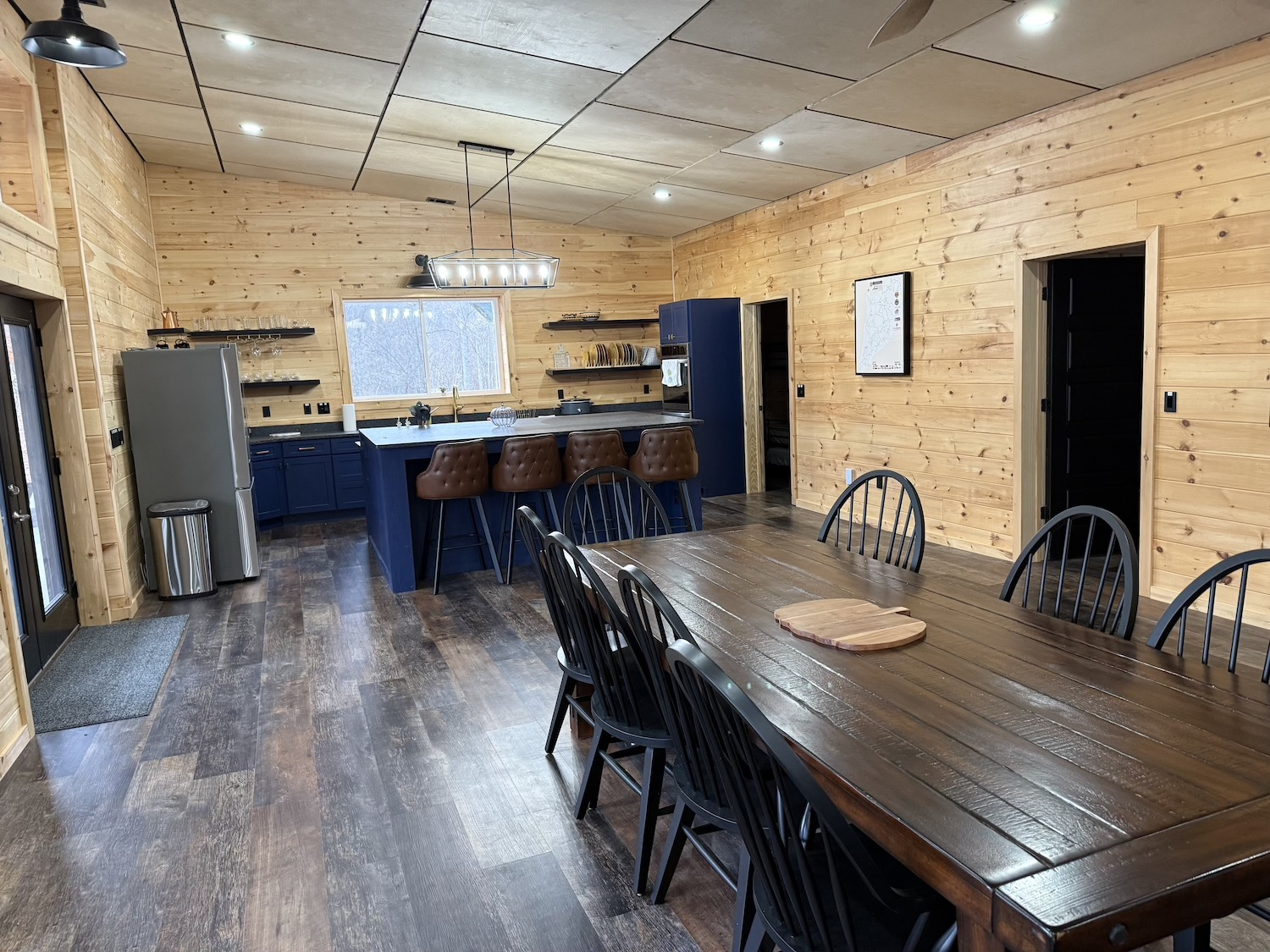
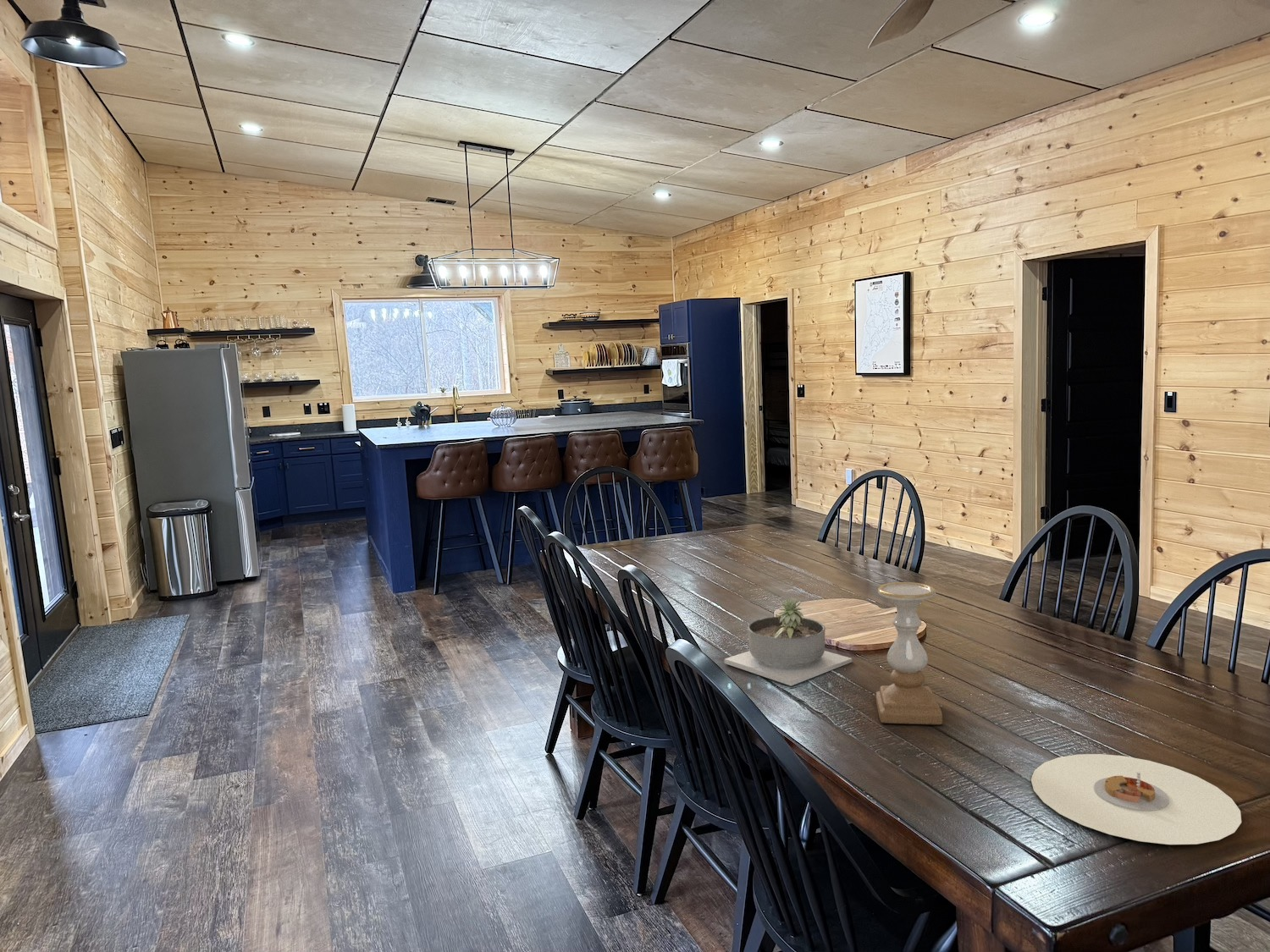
+ candle holder (907, 651)
+ succulent planter (787, 631)
+ plate (1130, 787)
